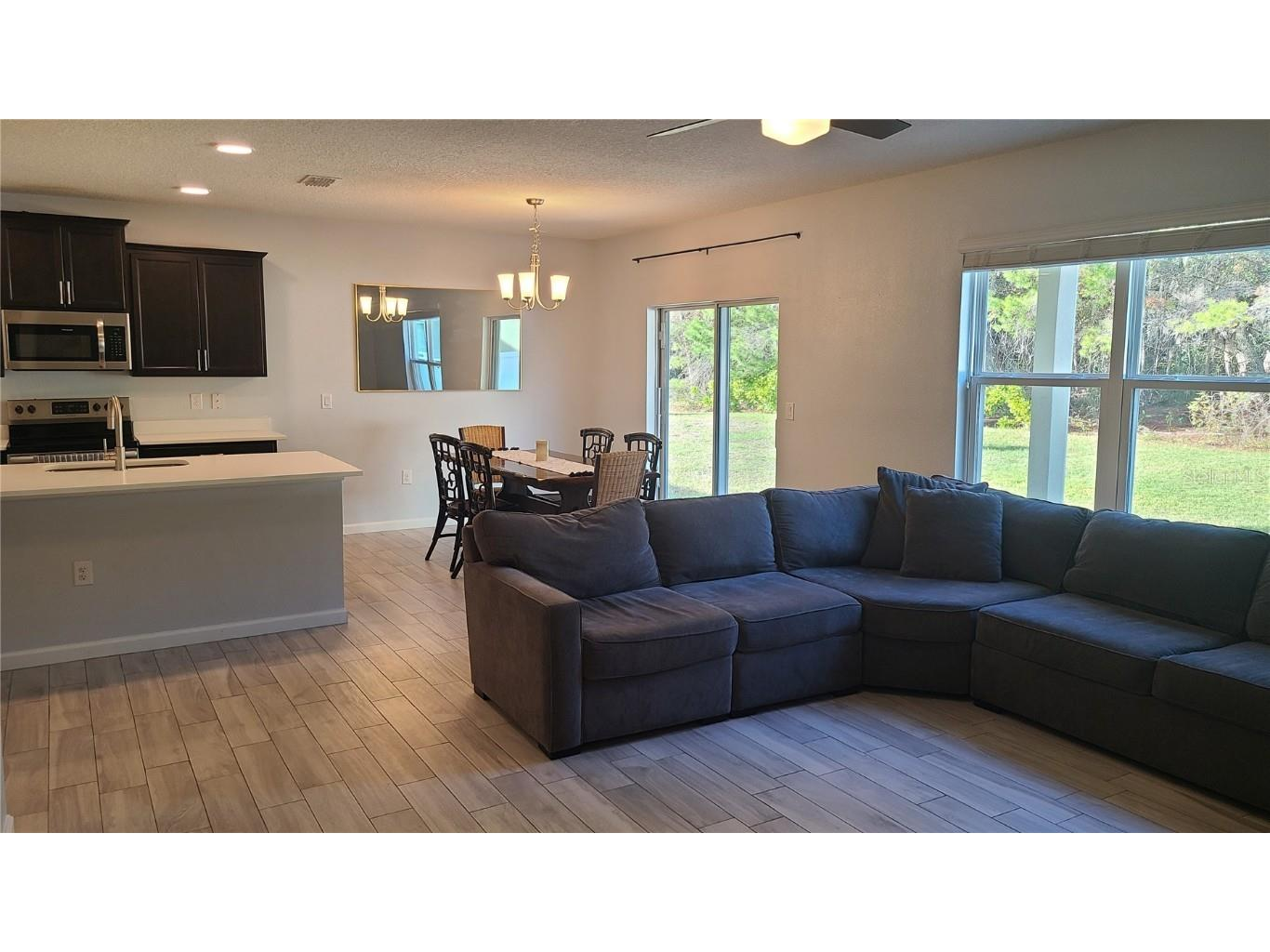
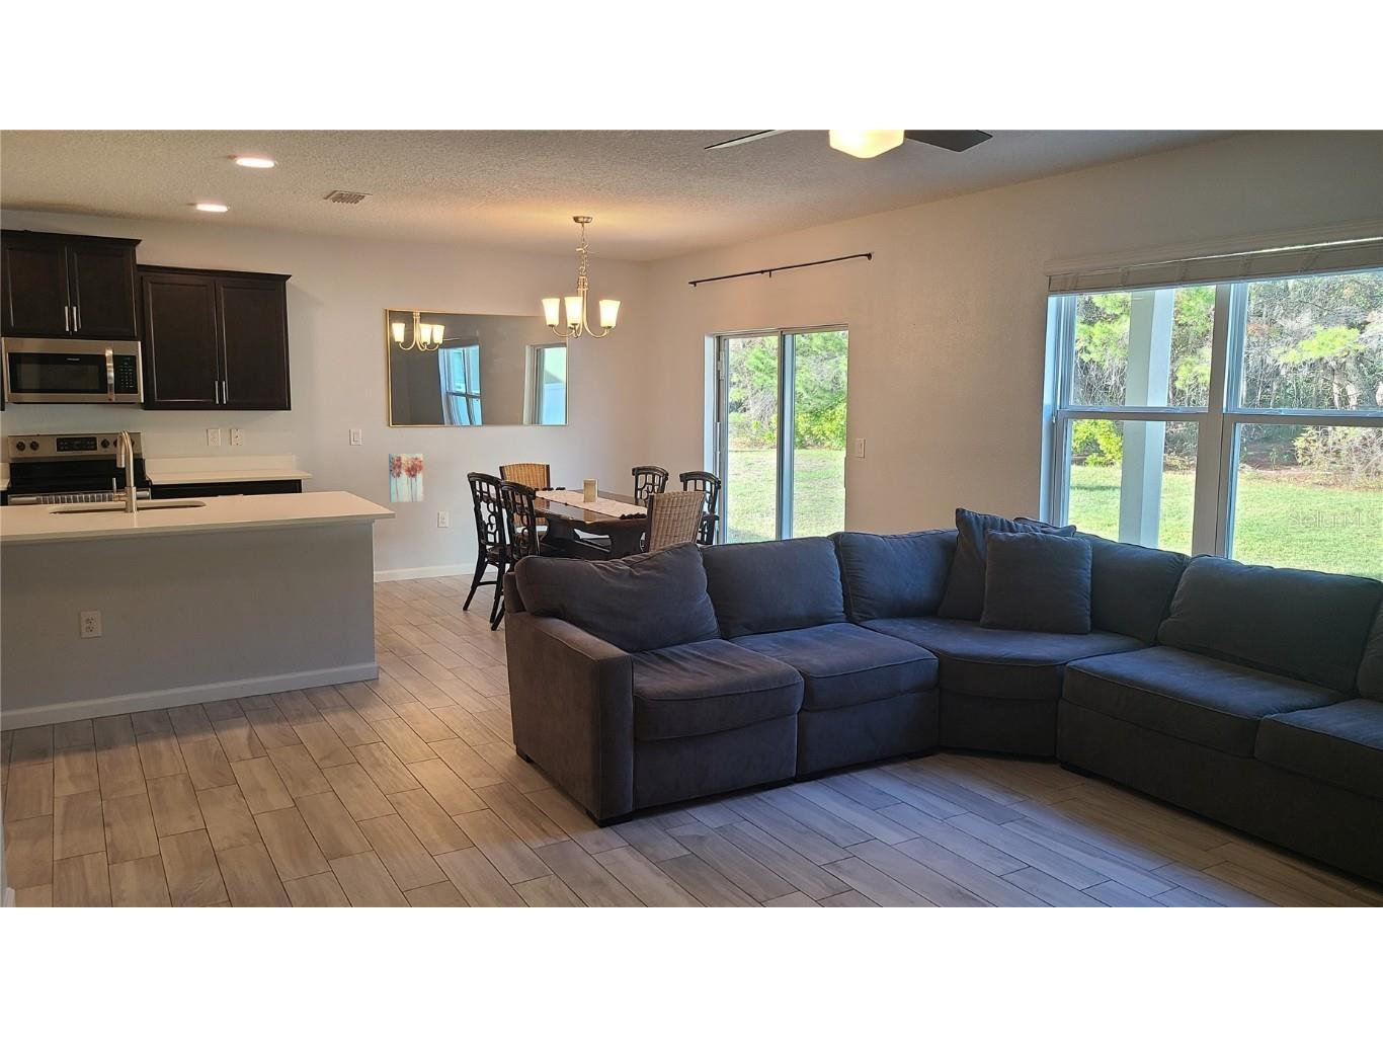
+ wall art (406, 477)
